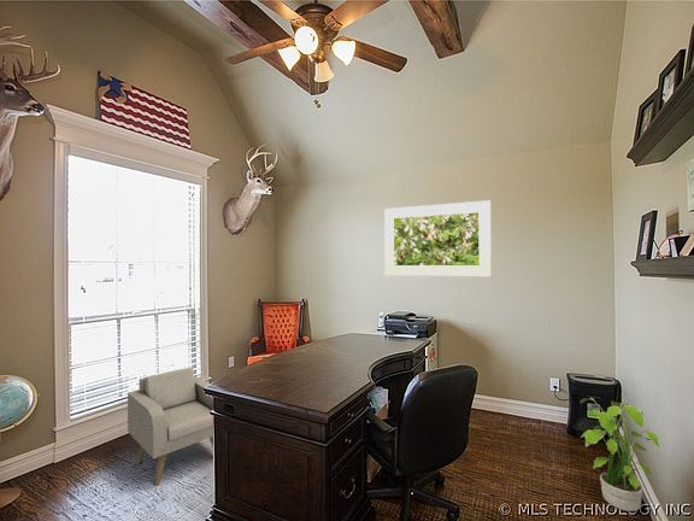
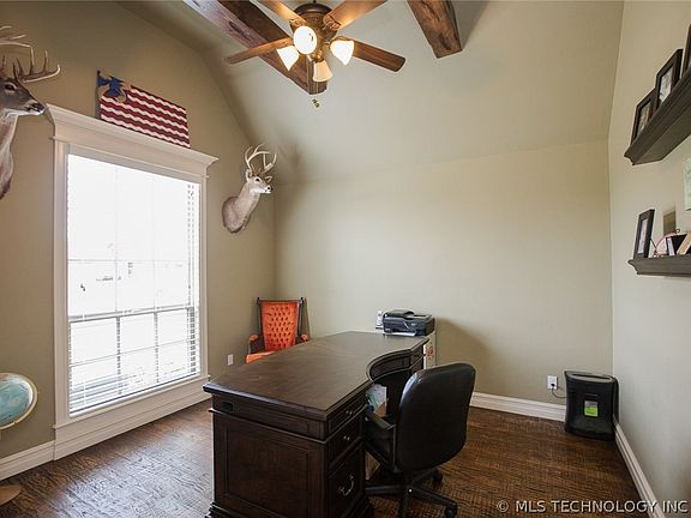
- potted plant (616, 449)
- armchair (177, 417)
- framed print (434, 240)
